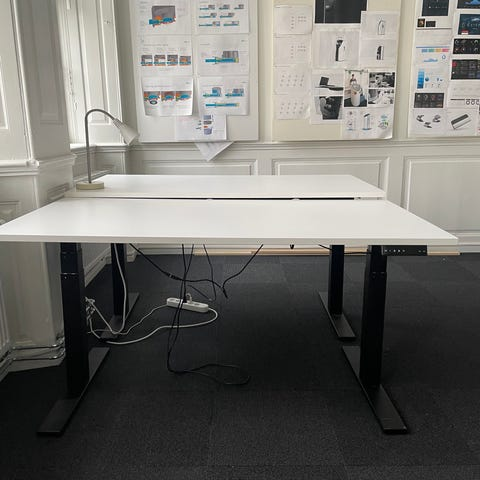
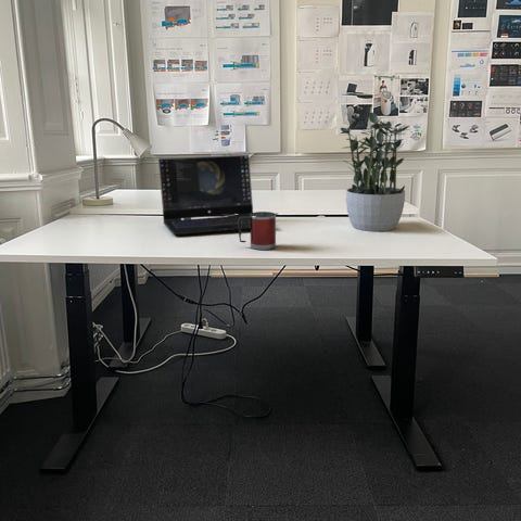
+ potted plant (371, 170)
+ mug (258, 230)
+ laptop (214, 193)
